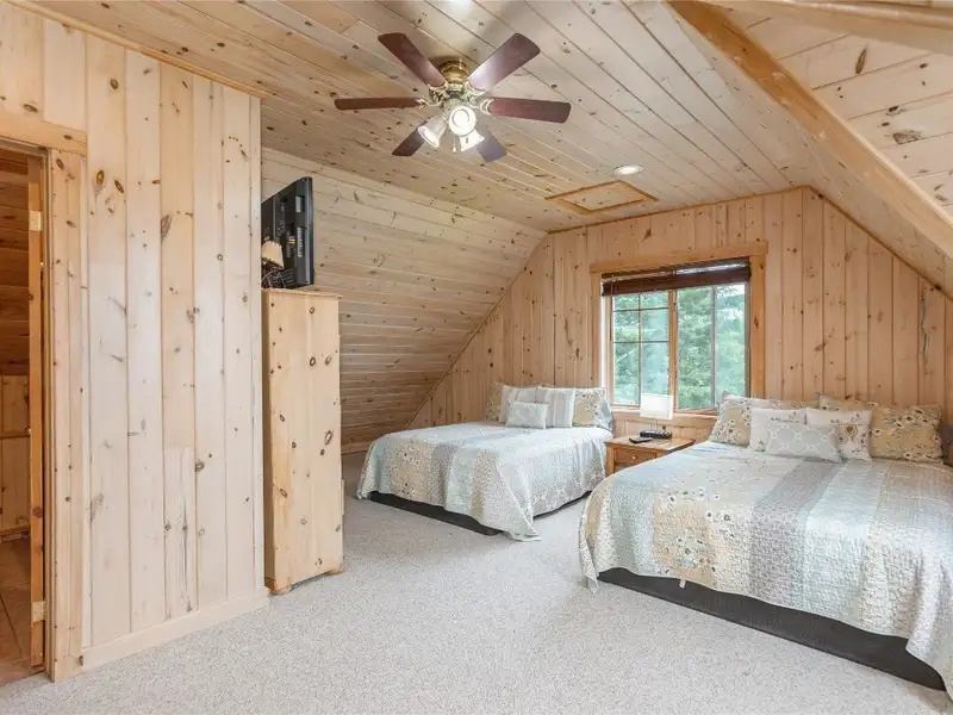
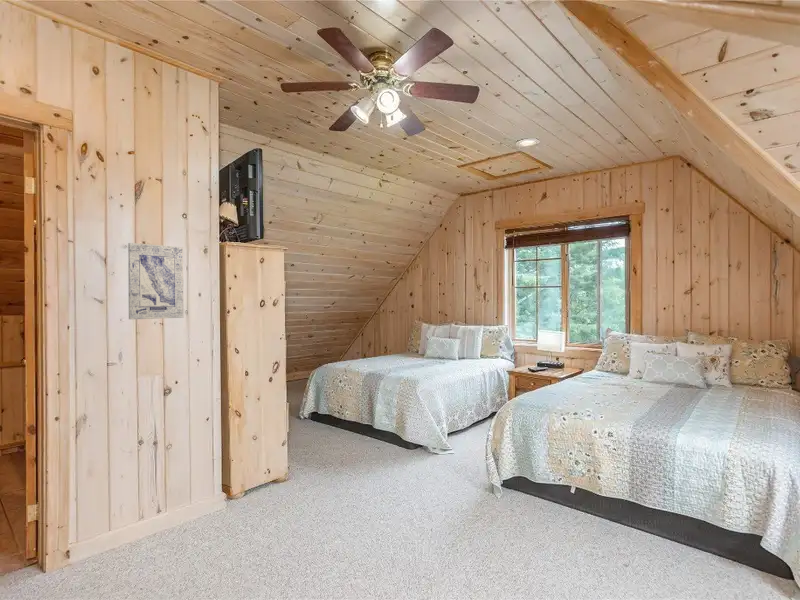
+ wall art (156, 281)
